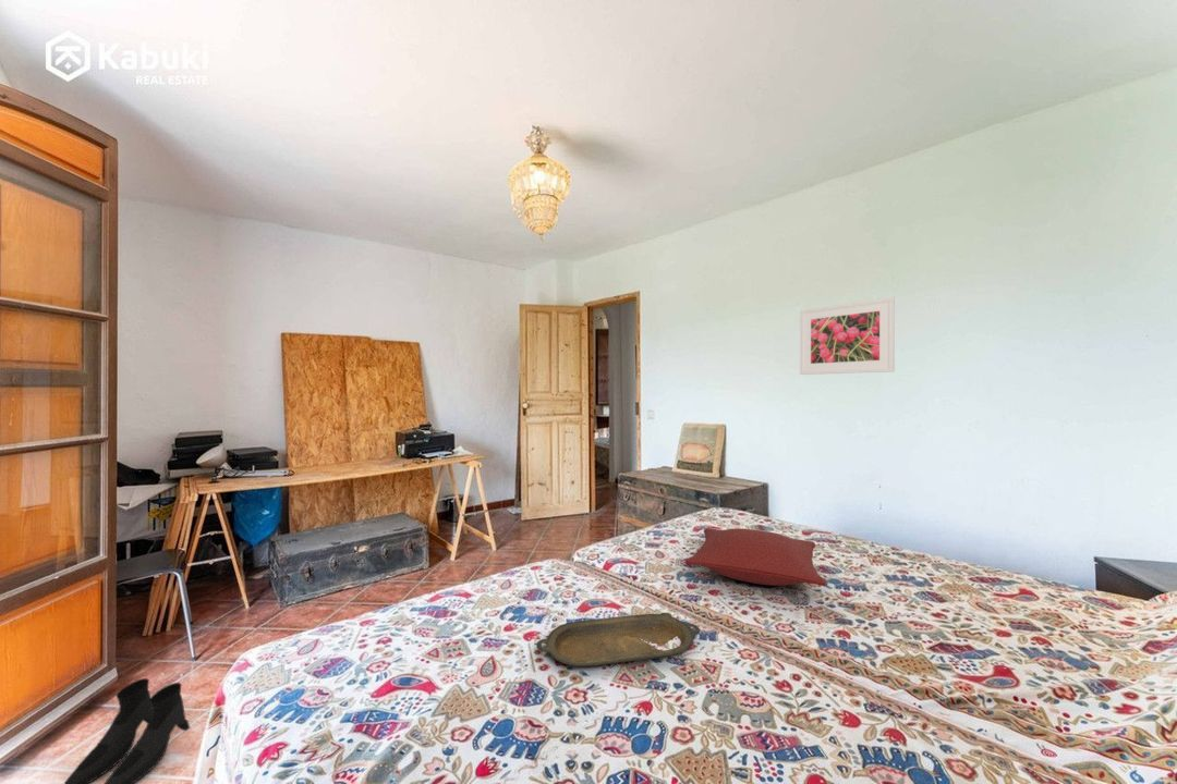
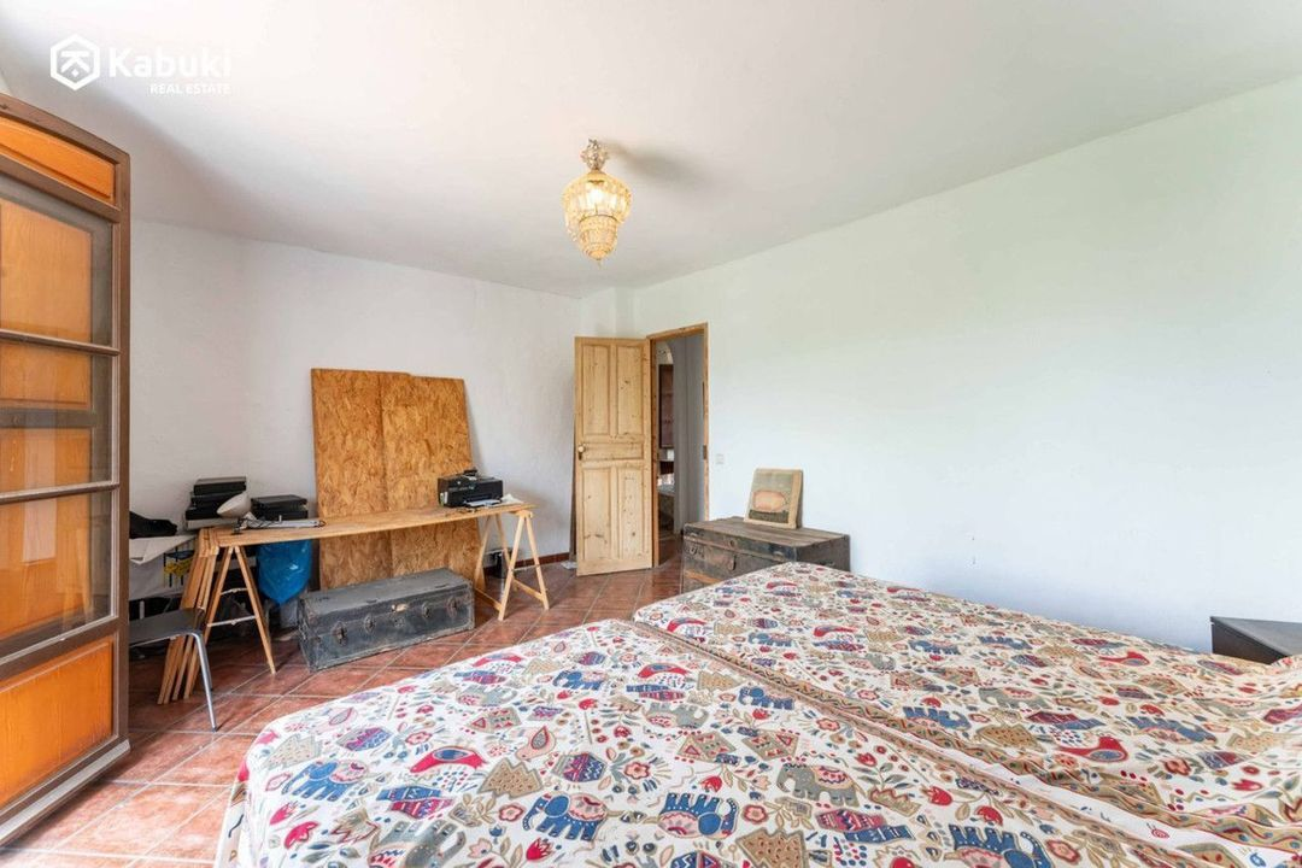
- boots (130, 730)
- pillow (754, 553)
- serving tray (620, 640)
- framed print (844, 339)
